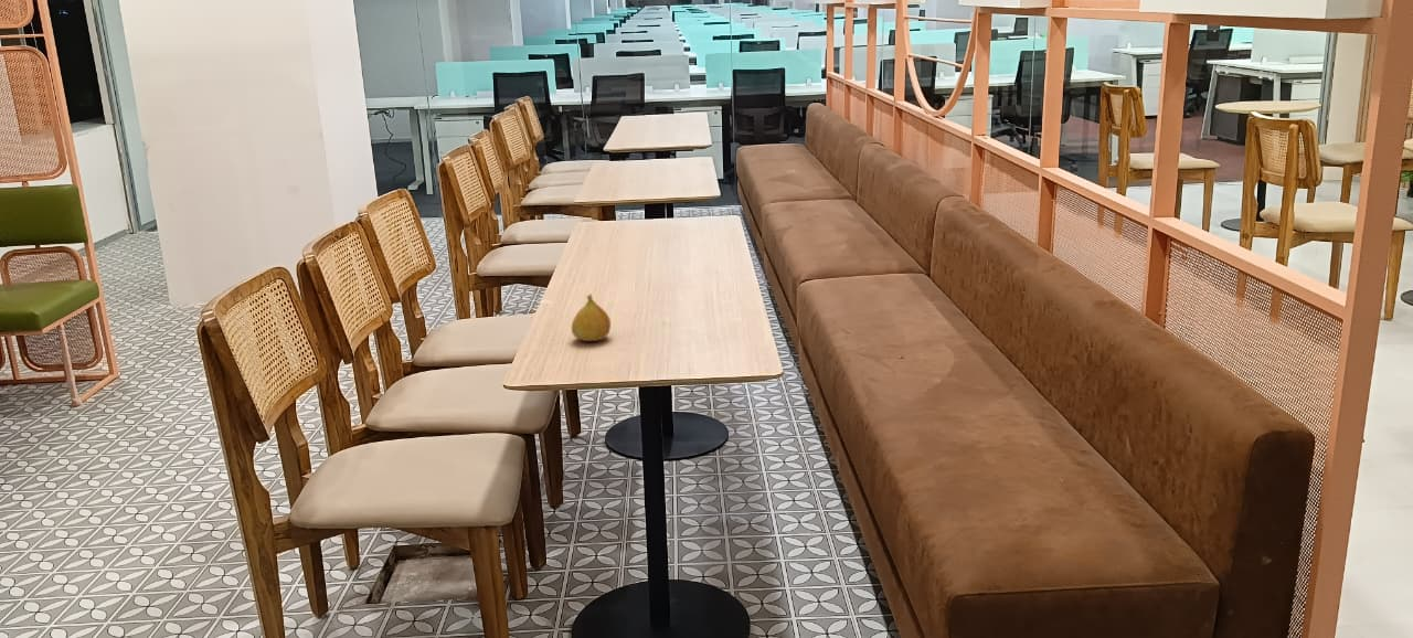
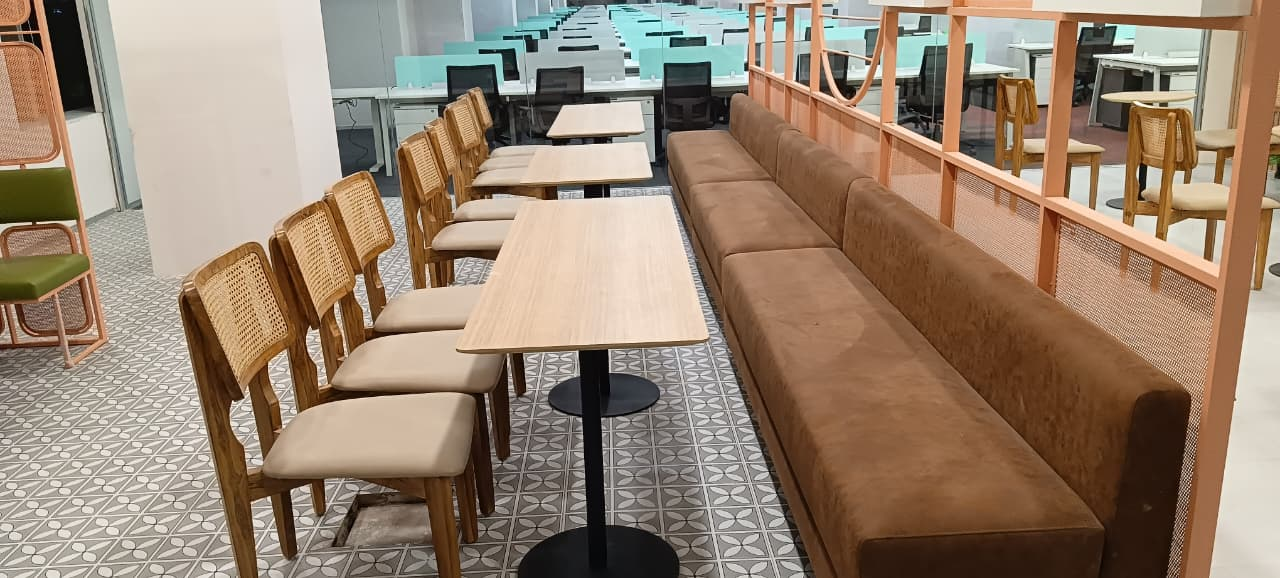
- fruit (591, 317)
